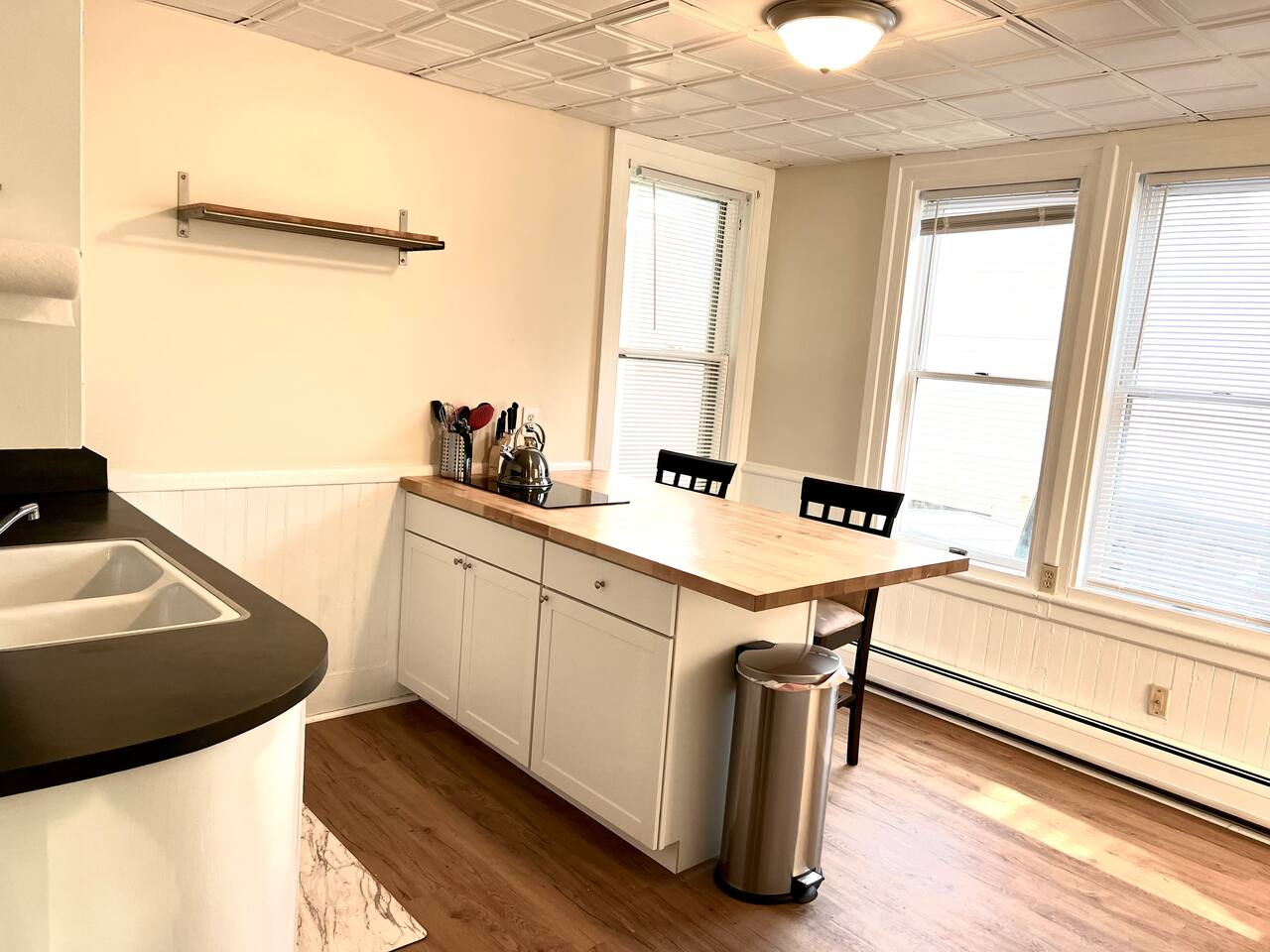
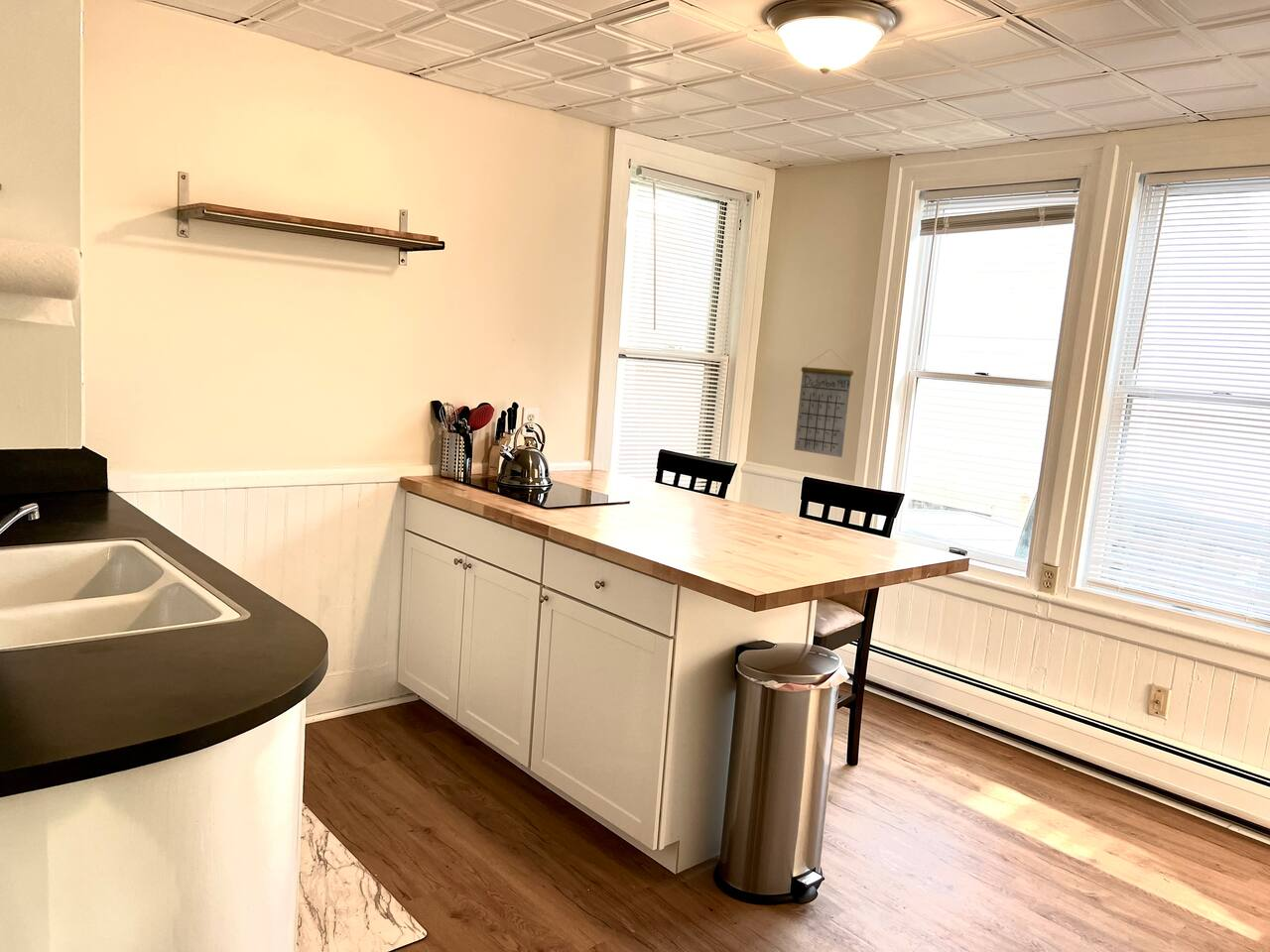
+ calendar (824, 401)
